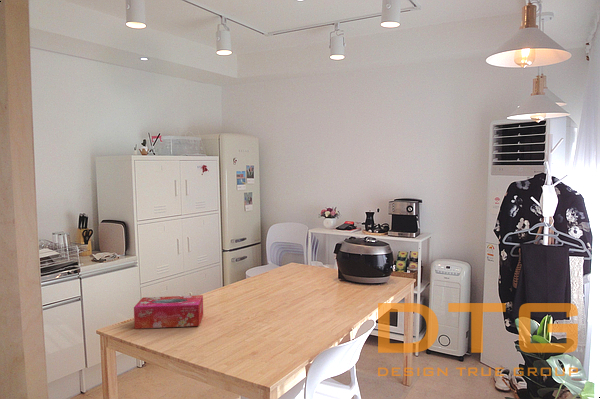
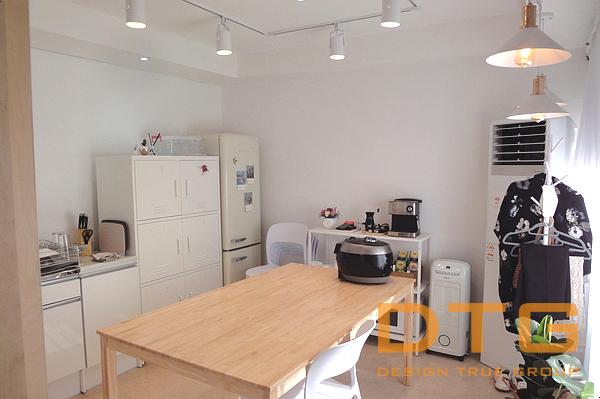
- tissue box (170, 311)
